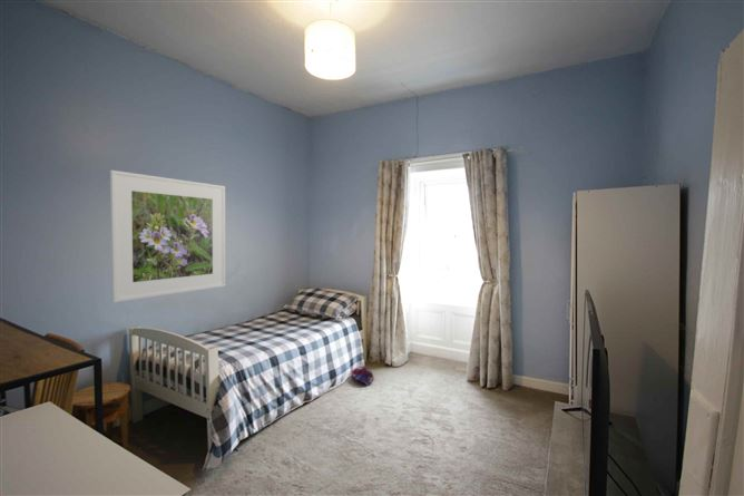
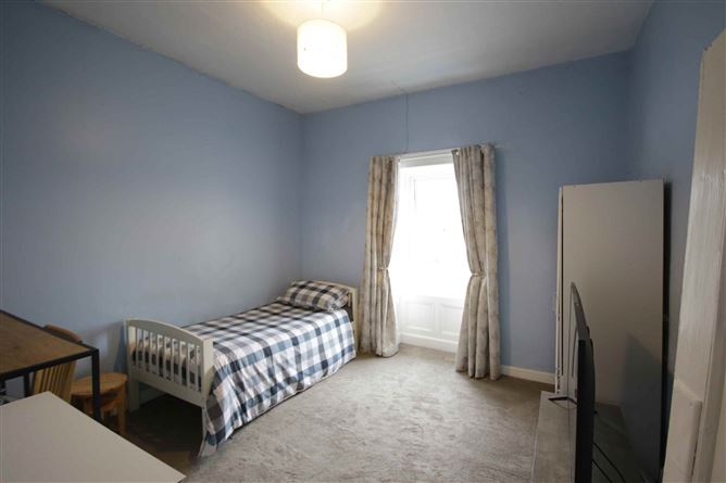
- plush toy (362, 373)
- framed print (176, 236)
